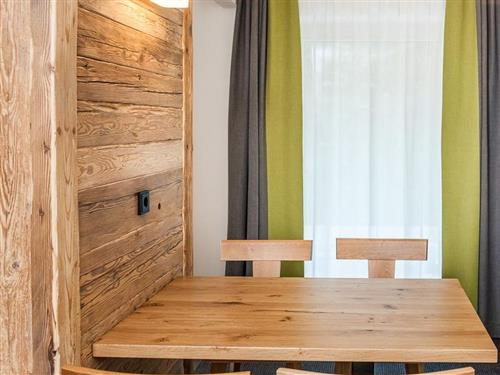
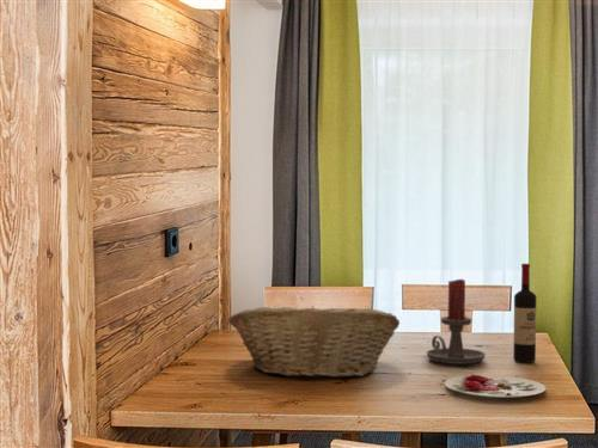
+ plate (494, 385)
+ wine bottle (525, 312)
+ candle holder (451, 318)
+ fruit basket (313, 335)
